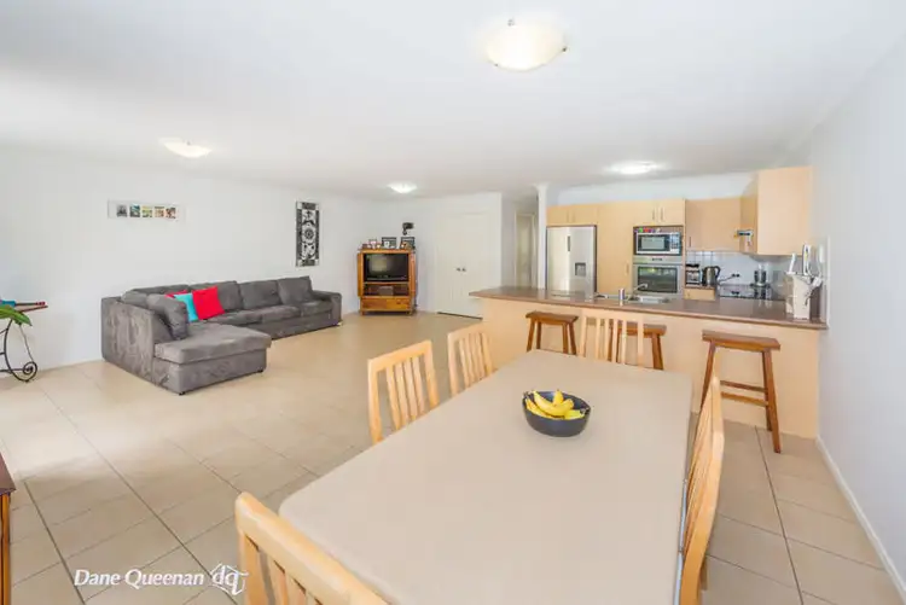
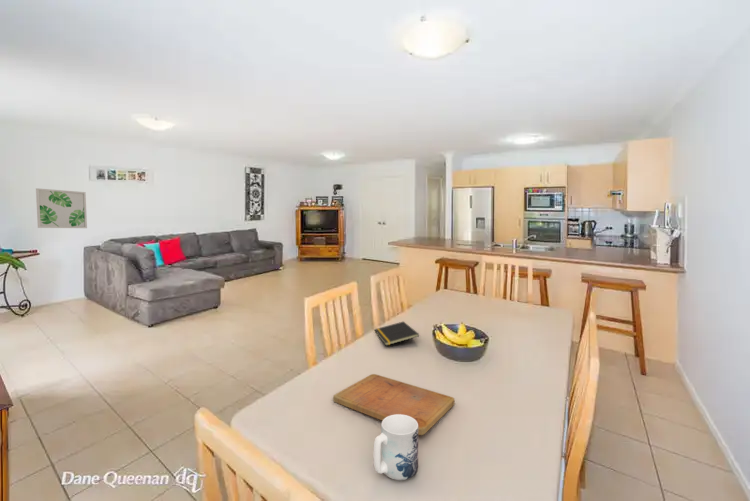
+ cutting board (393, 399)
+ notepad (395, 332)
+ mug (397, 449)
+ wall art (62, 209)
